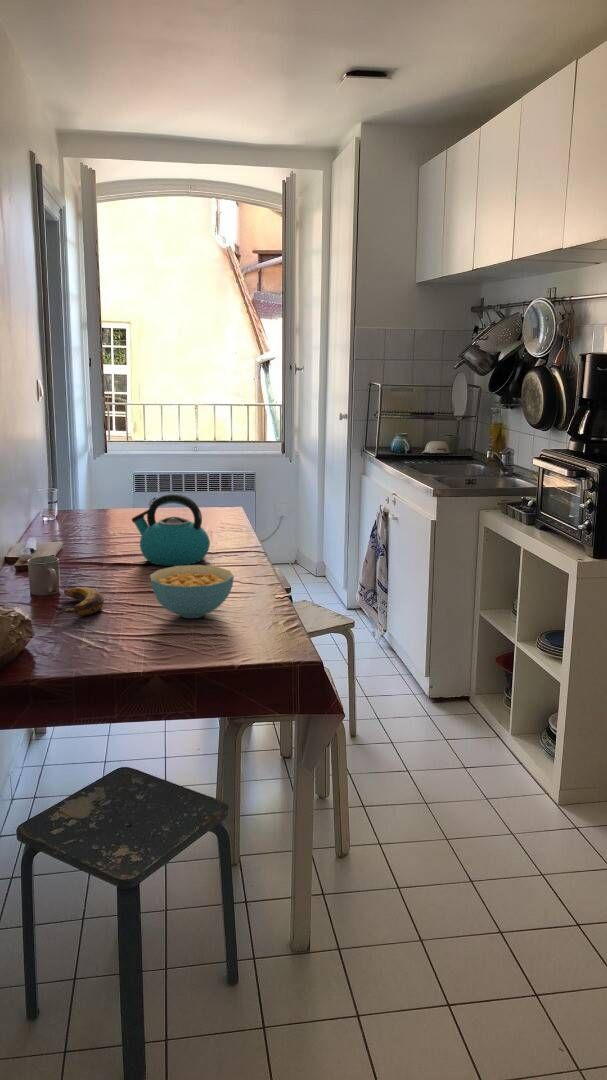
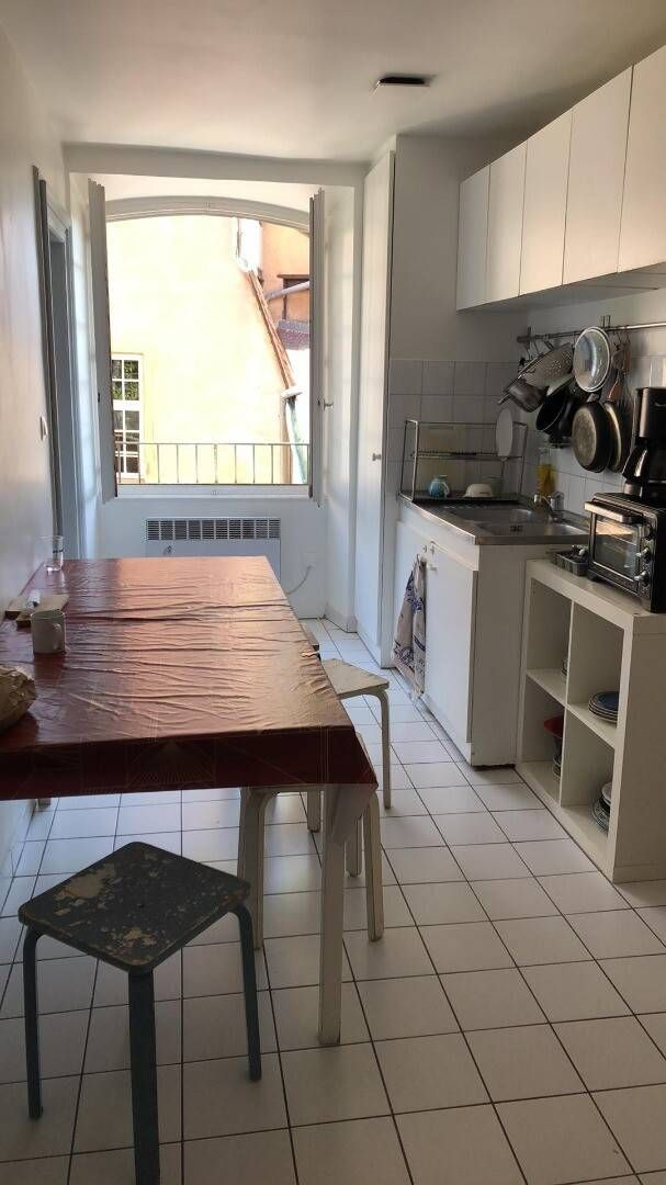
- banana (79, 599)
- kettle (169, 526)
- cereal bowl (192, 595)
